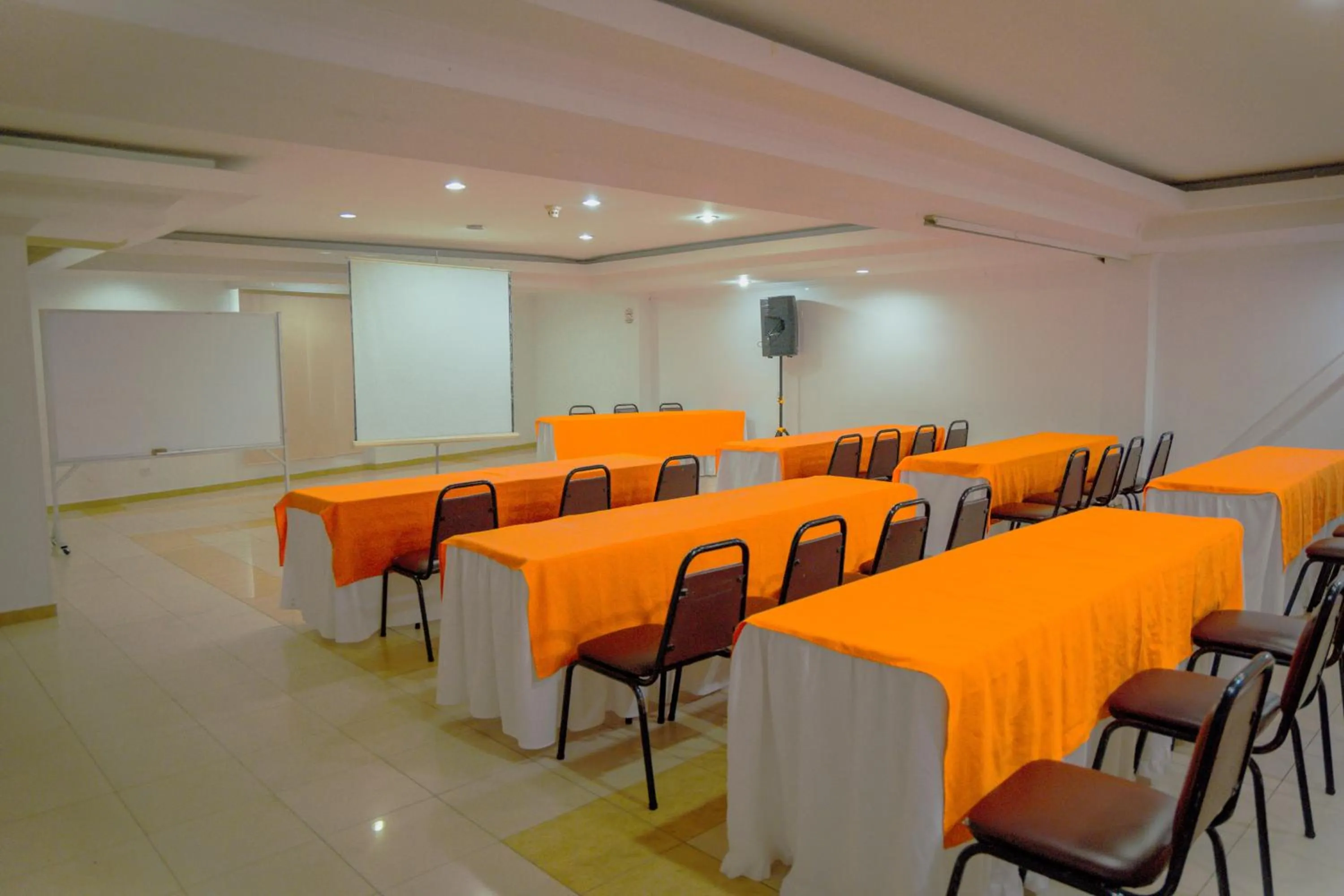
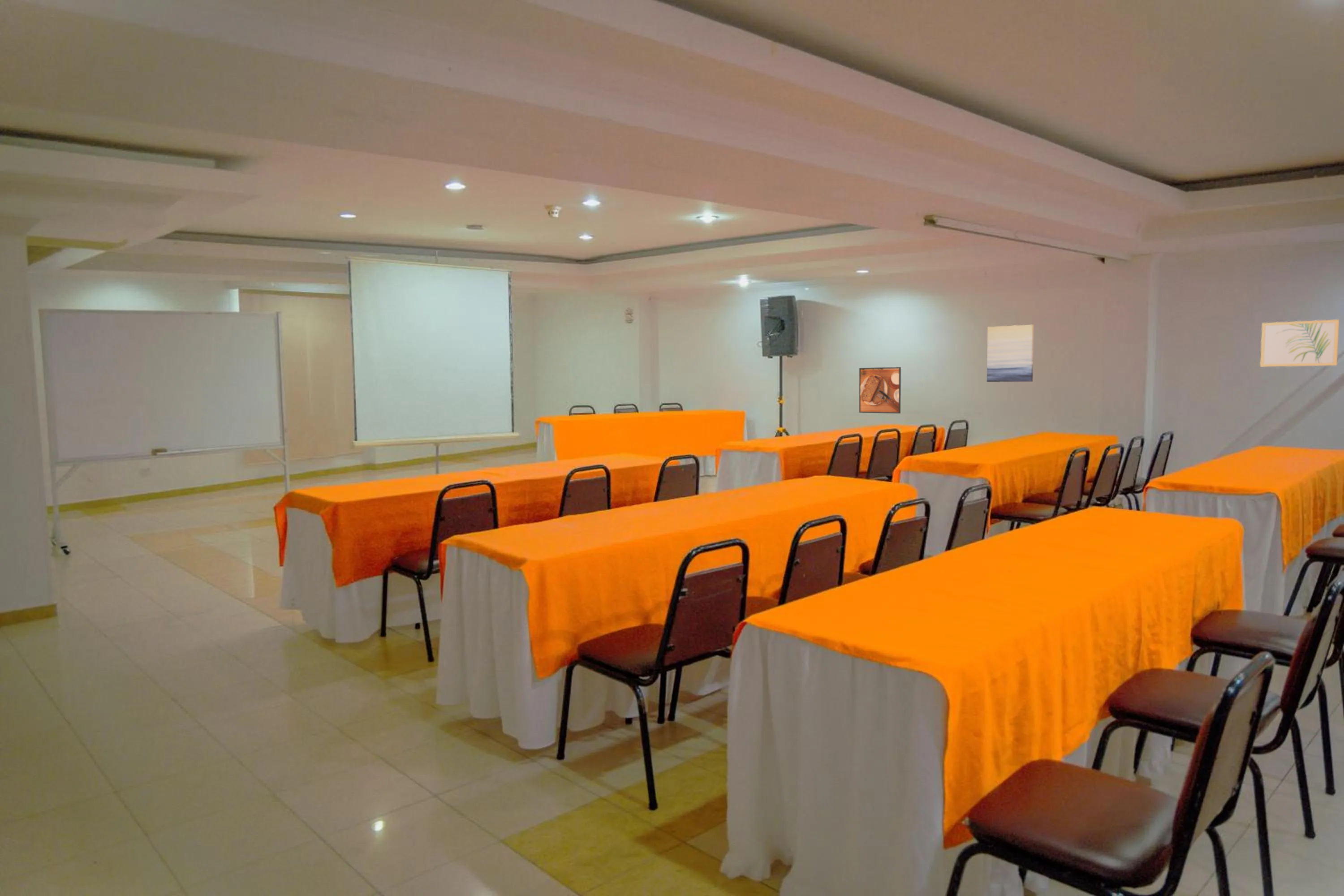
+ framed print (879, 390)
+ wall art (1010, 353)
+ wall art (1298, 344)
